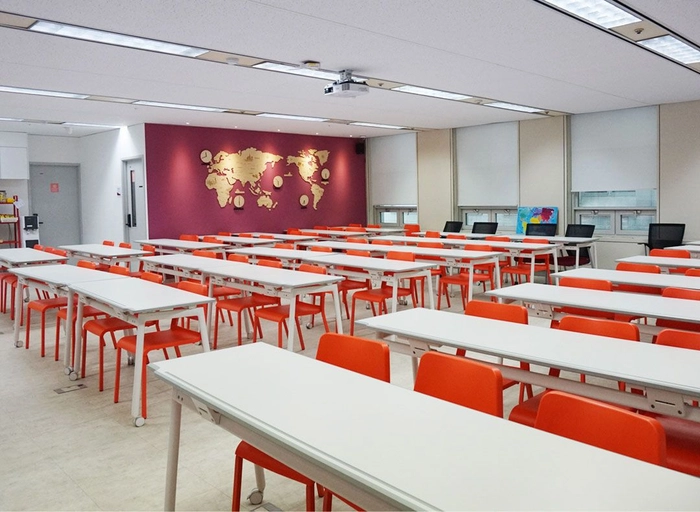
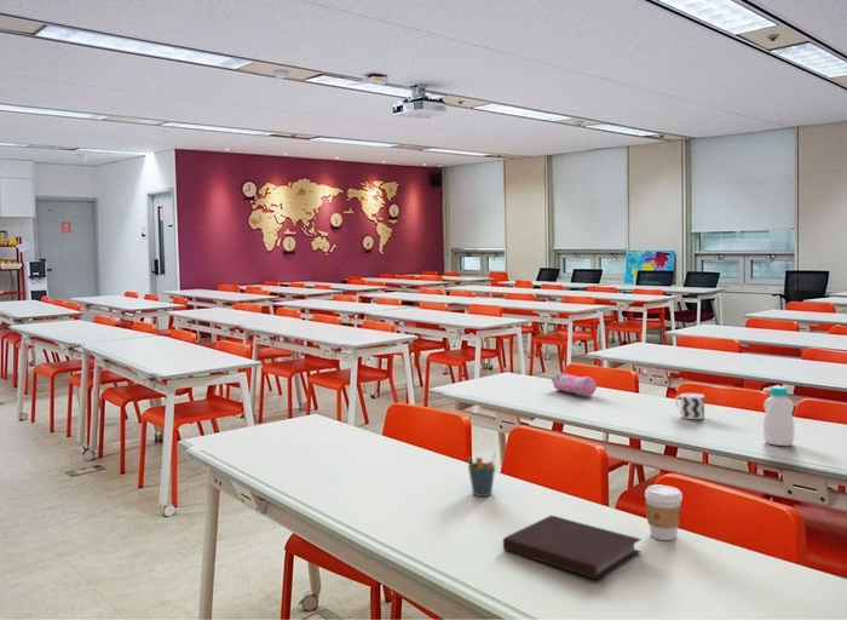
+ notebook (571, 544)
+ pen holder (482, 472)
+ bottle (778, 415)
+ coffee cup (663, 511)
+ pencil case (574, 383)
+ cup (688, 404)
